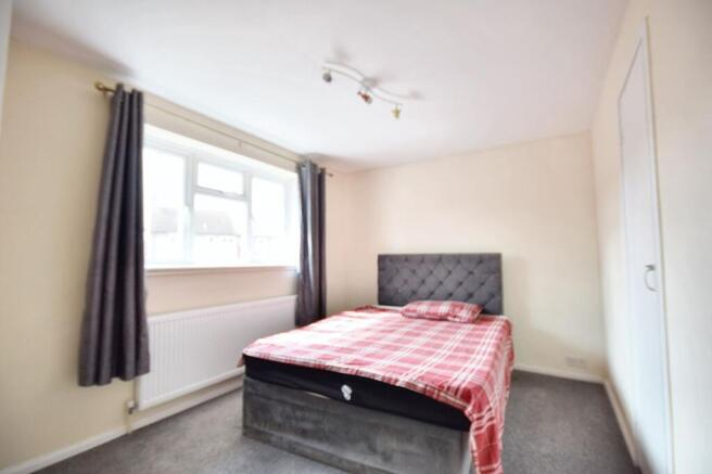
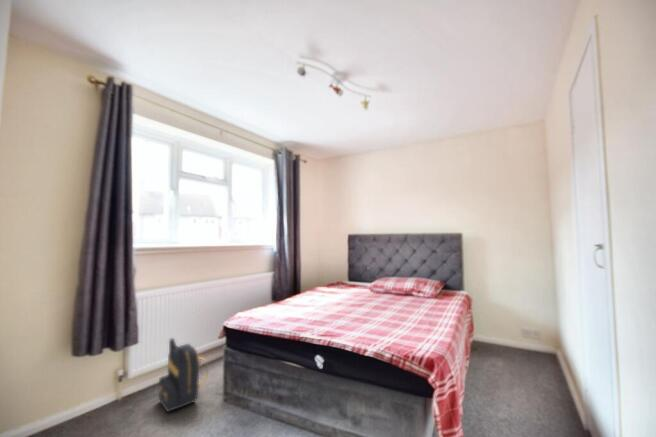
+ backpack (184, 370)
